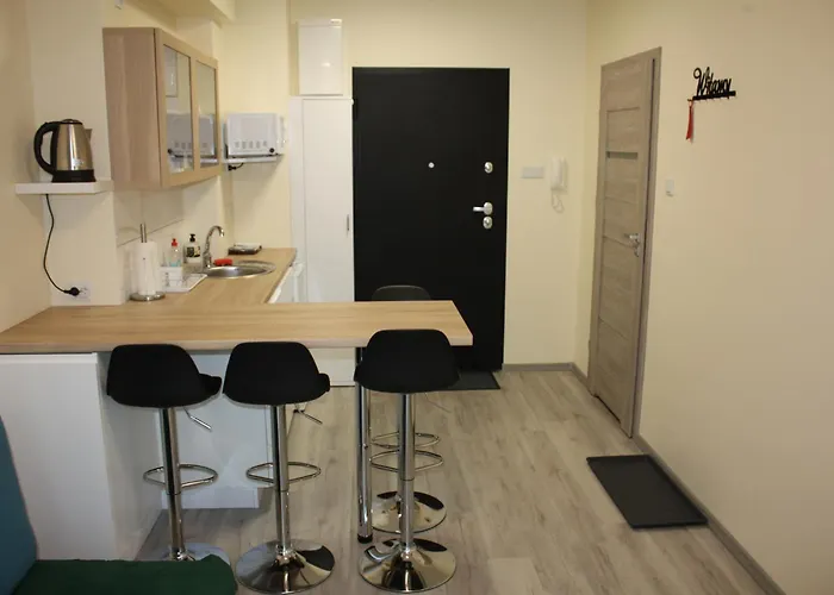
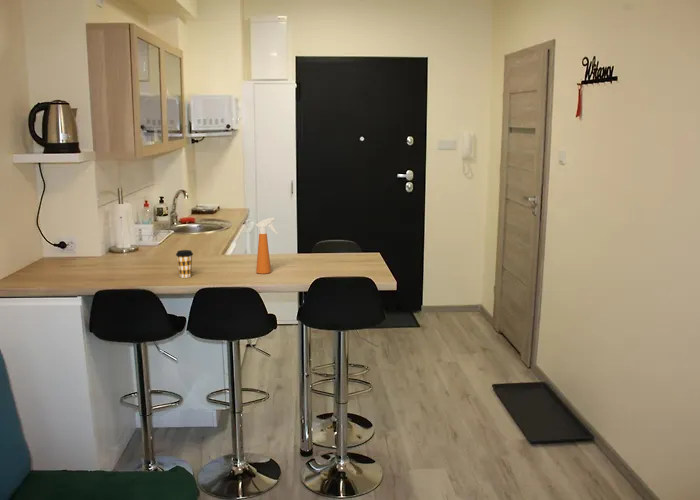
+ coffee cup (184, 264)
+ spray bottle (267, 245)
